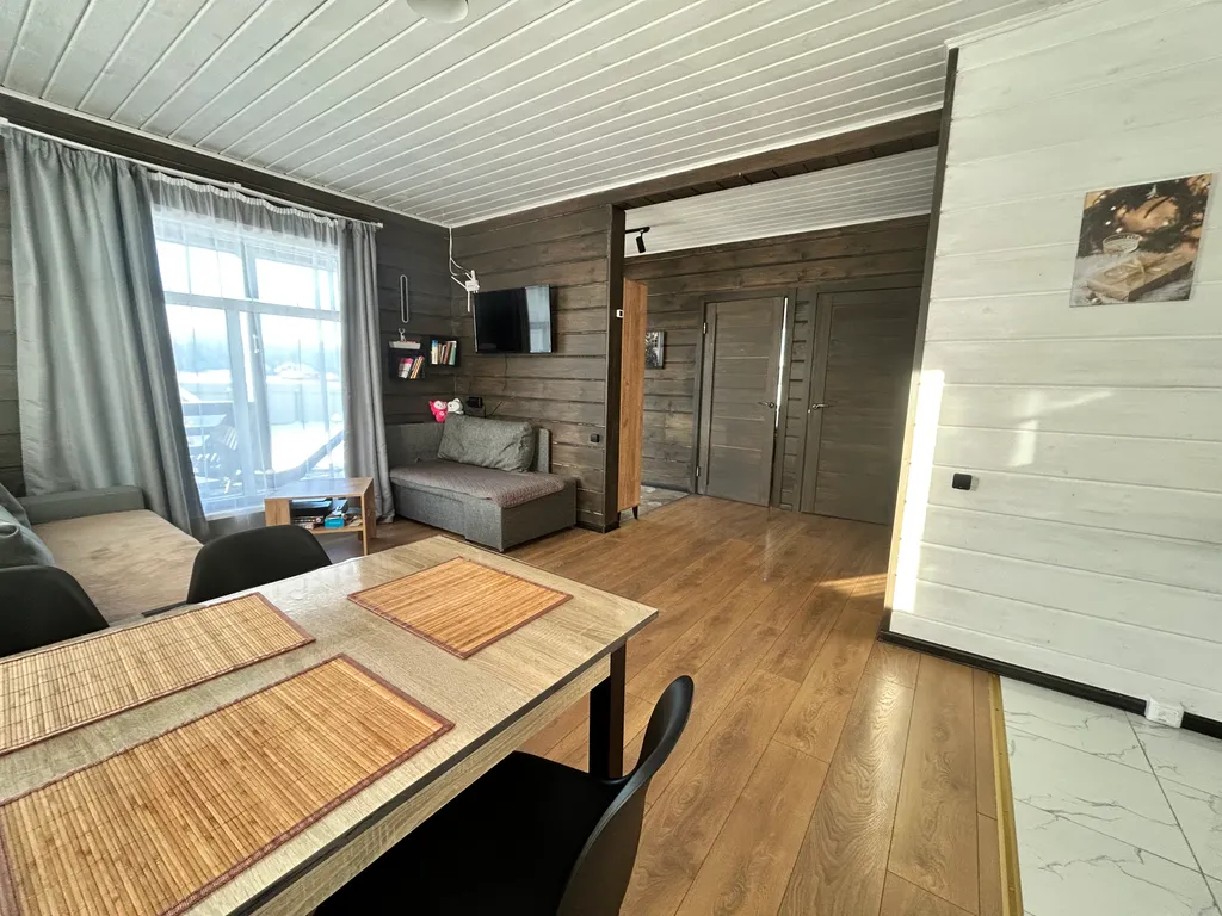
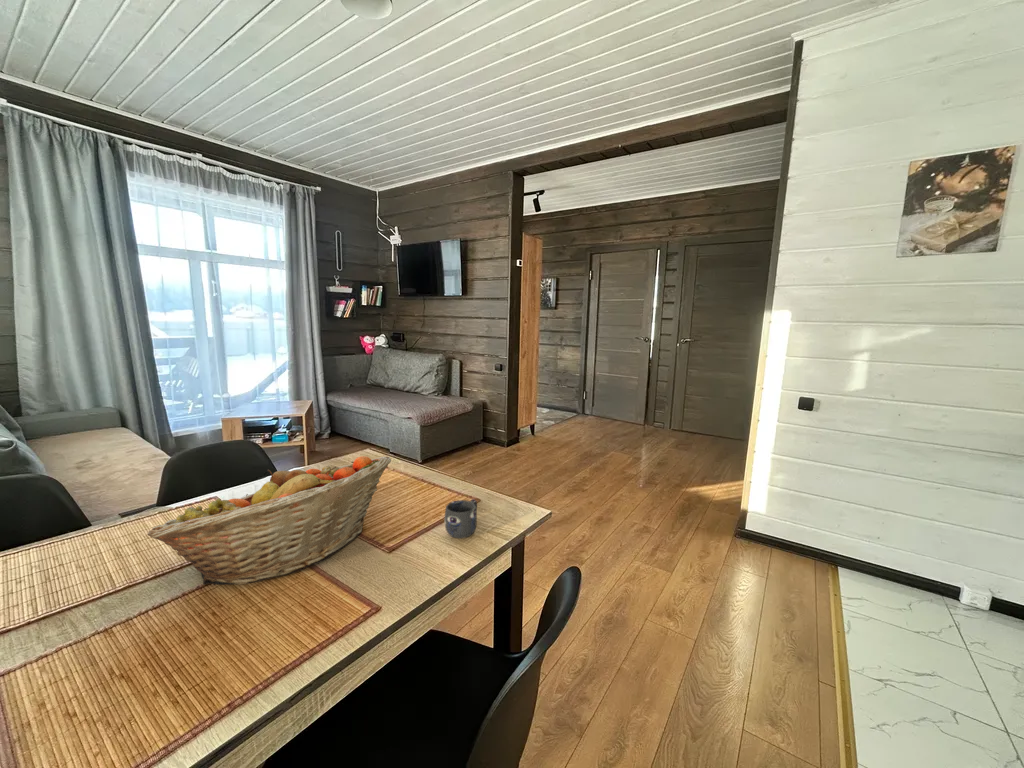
+ mug (464, 517)
+ fruit basket (289, 506)
